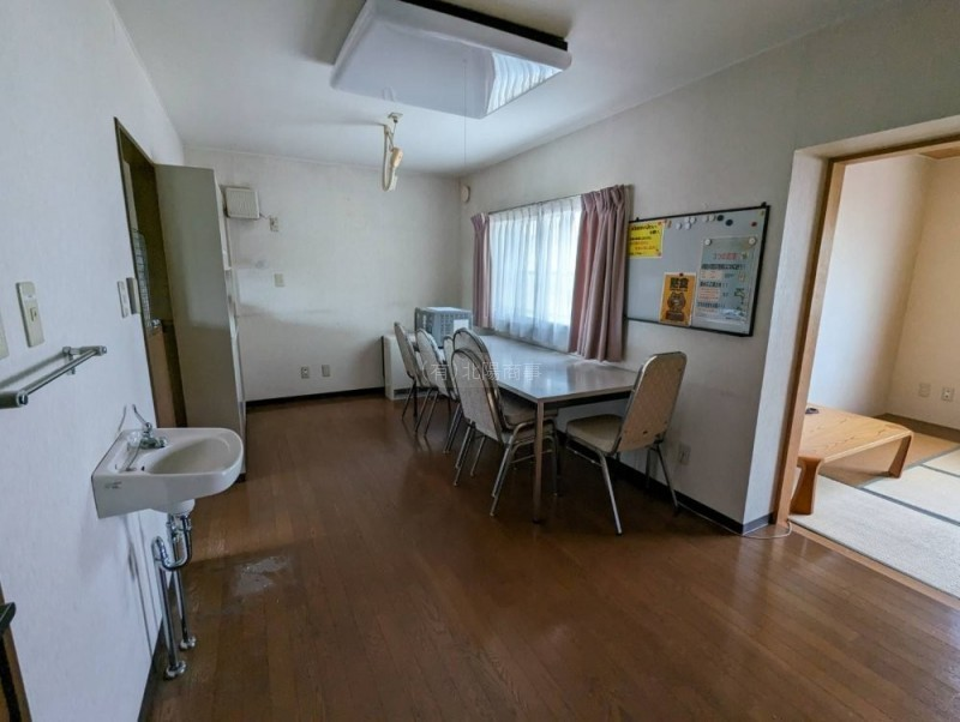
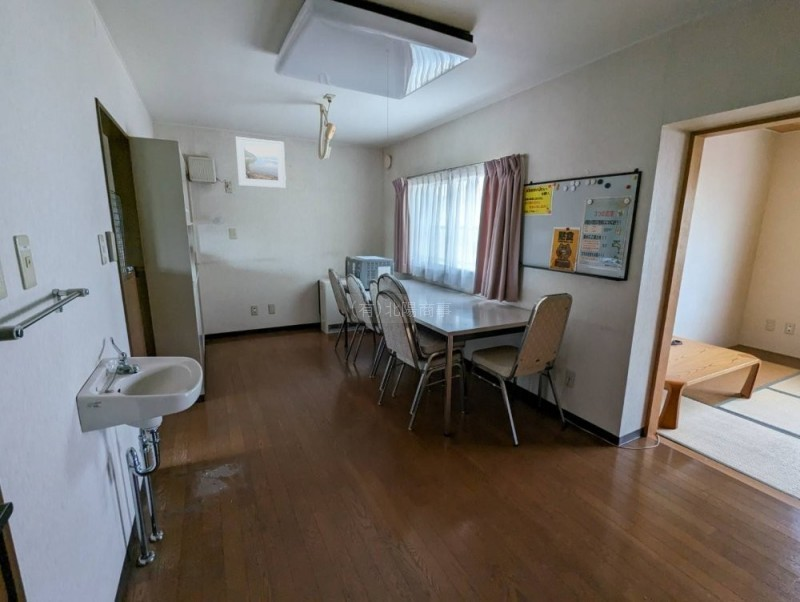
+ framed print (261, 163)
